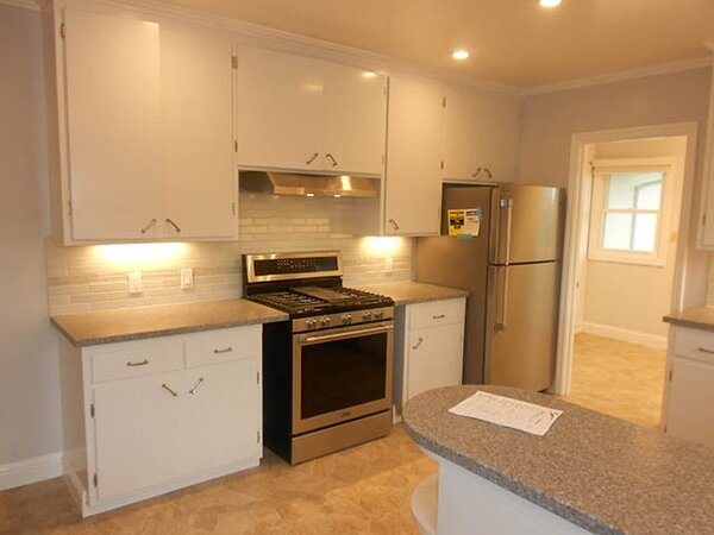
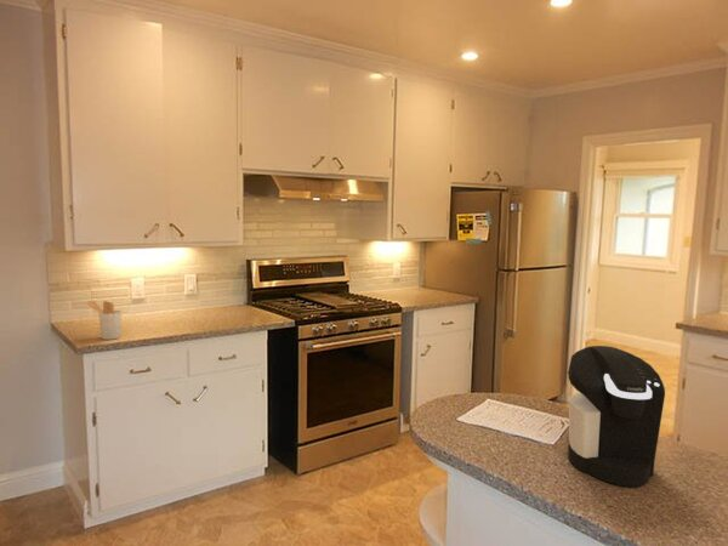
+ coffee maker (614, 410)
+ utensil holder (104, 318)
